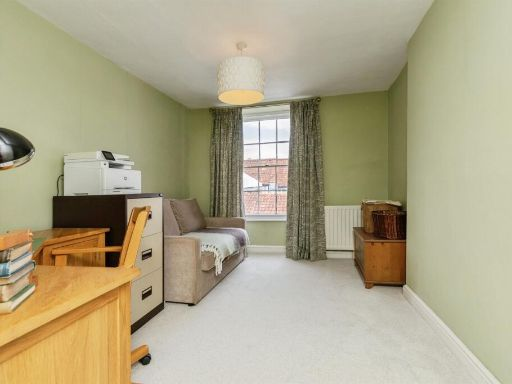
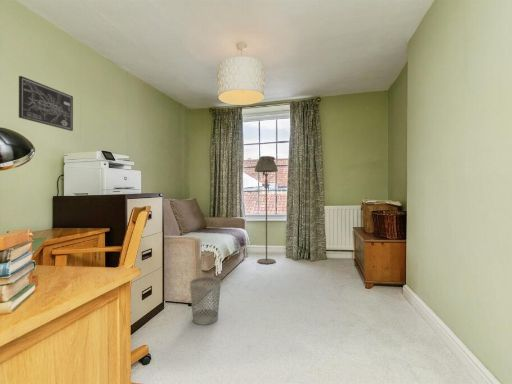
+ floor lamp (266, 209)
+ wall art (48, 105)
+ wastebasket (205, 299)
